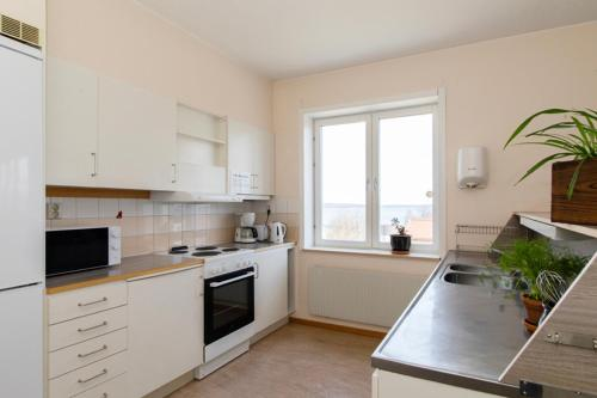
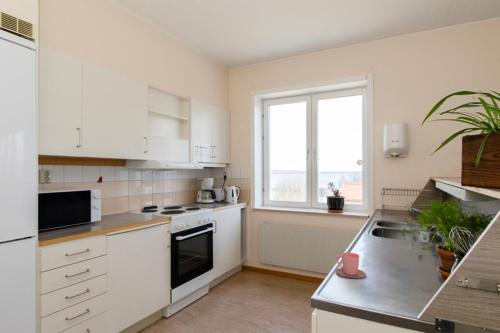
+ cup (350, 264)
